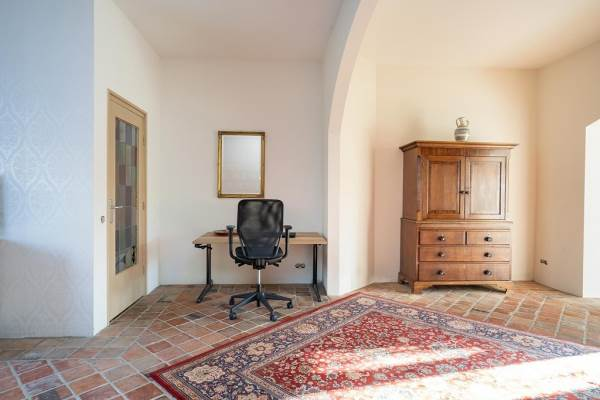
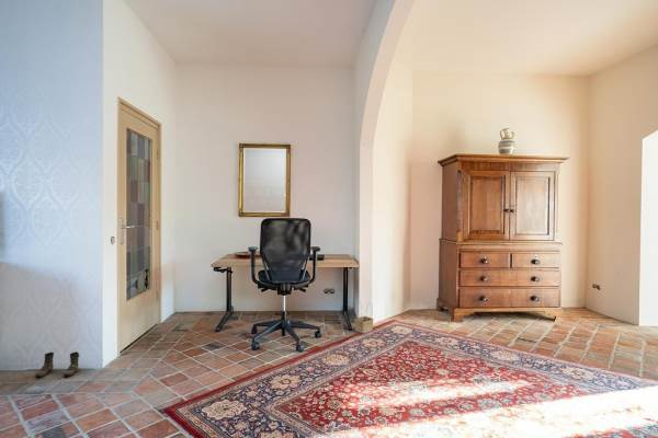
+ basket (363, 316)
+ boots (53, 365)
